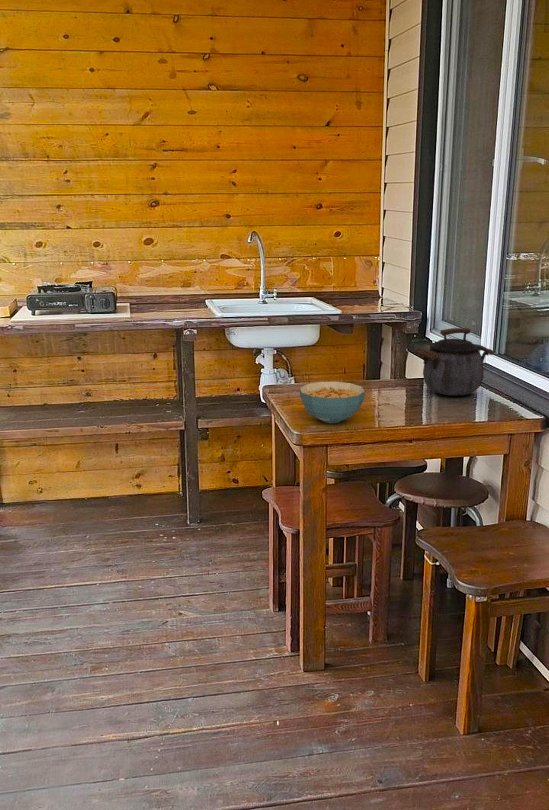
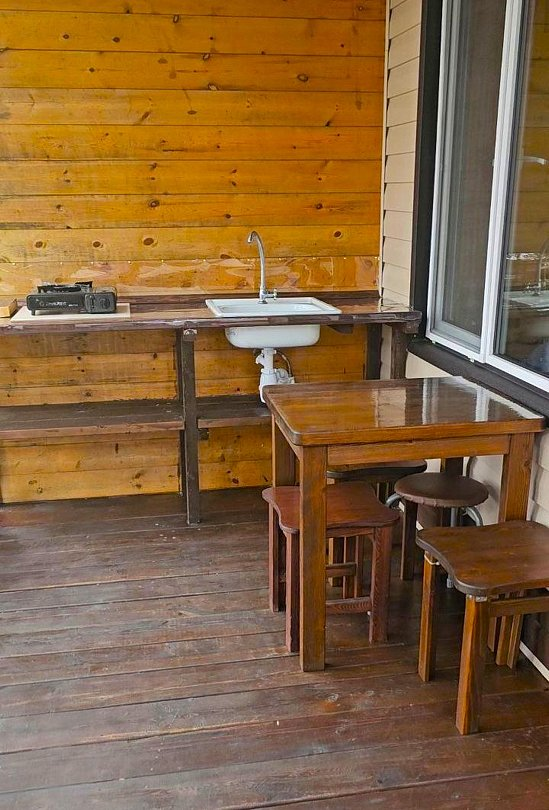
- kettle (453, 361)
- cereal bowl (331, 405)
